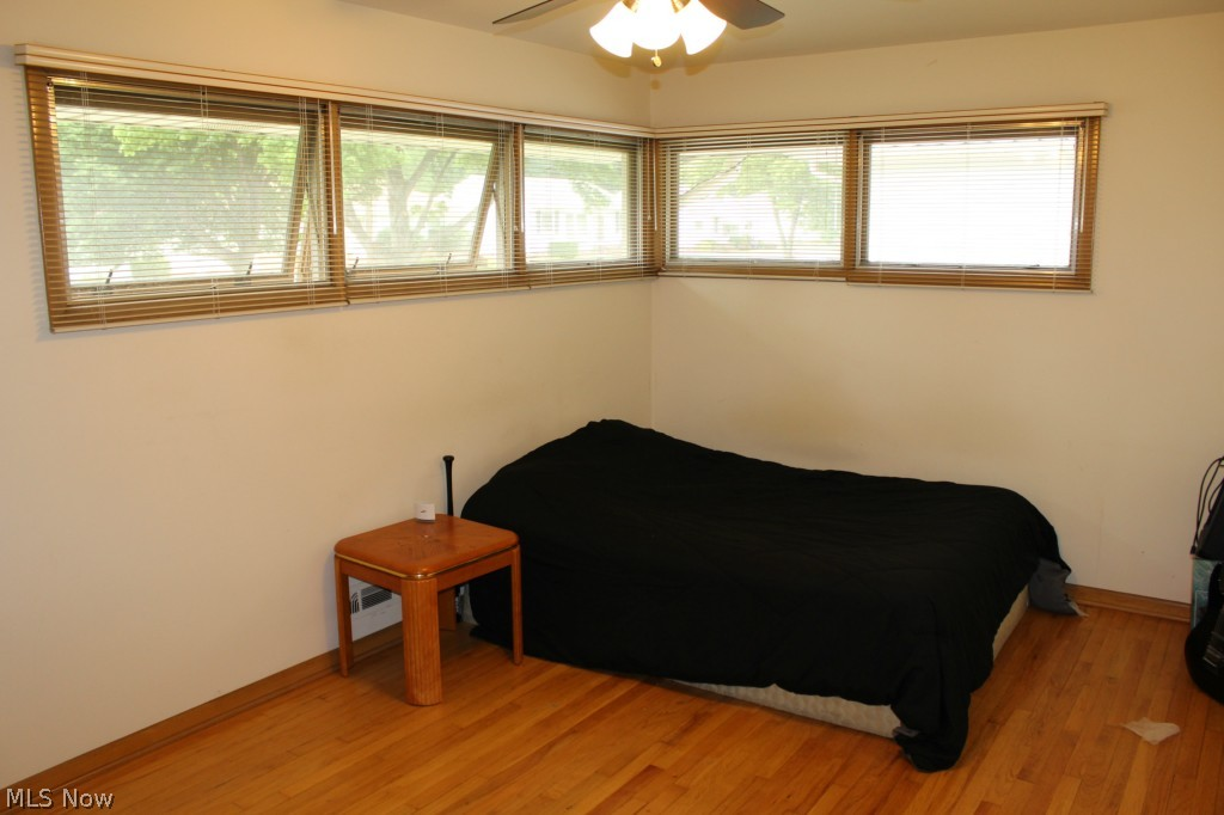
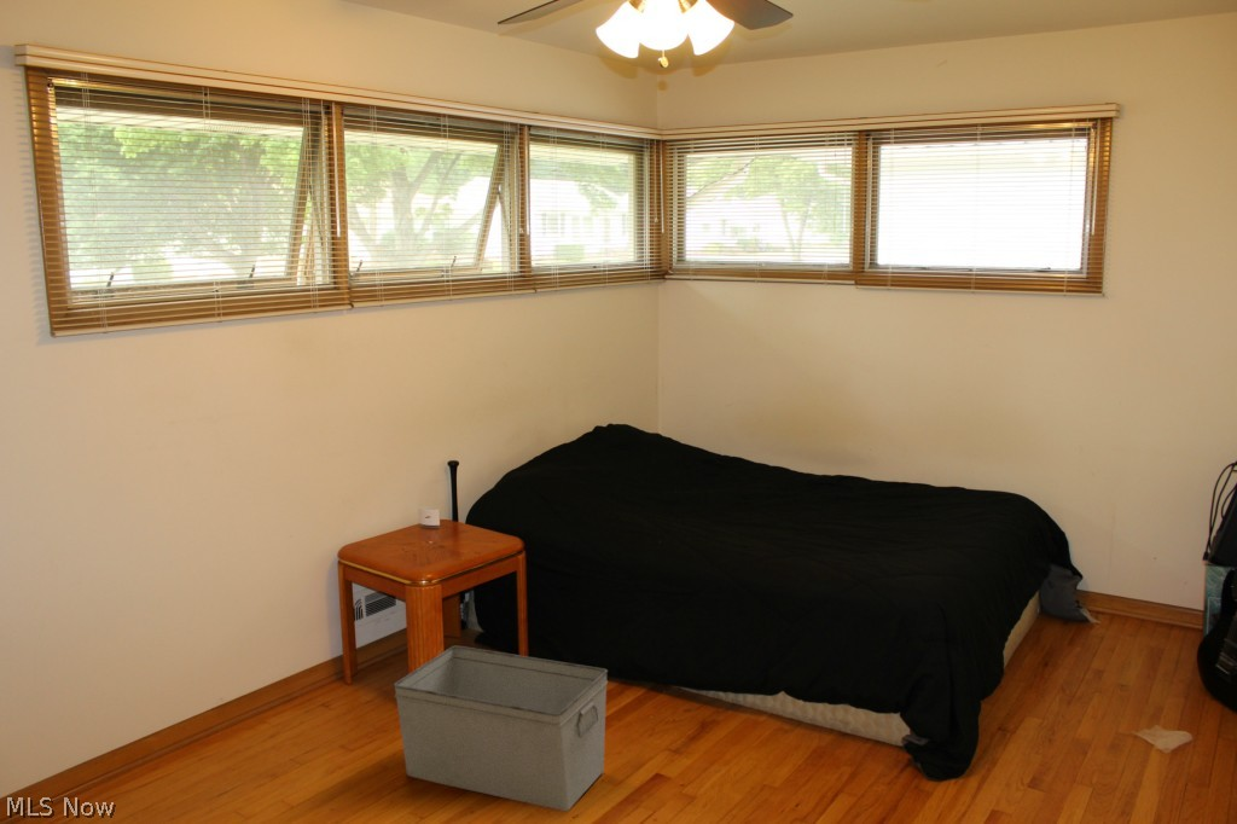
+ storage bin (504, 725)
